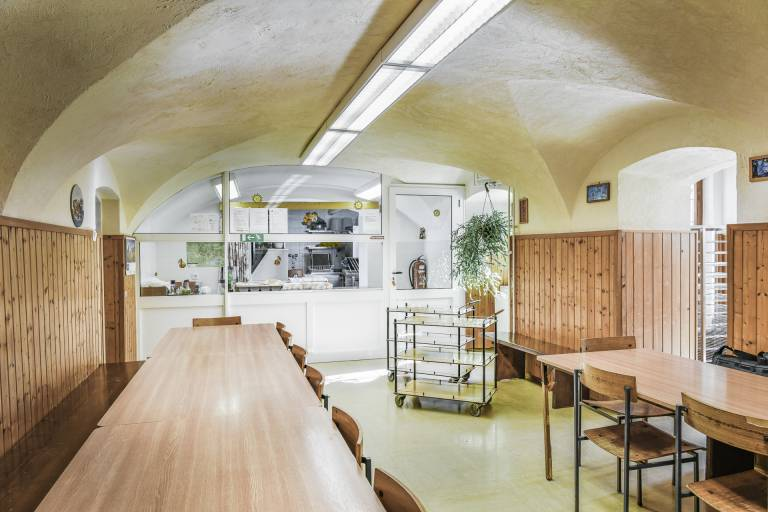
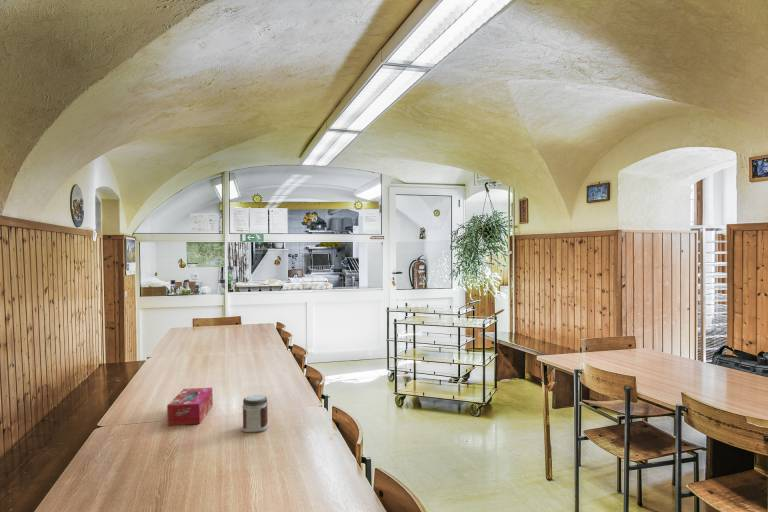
+ tissue box (191, 405)
+ jar (255, 412)
